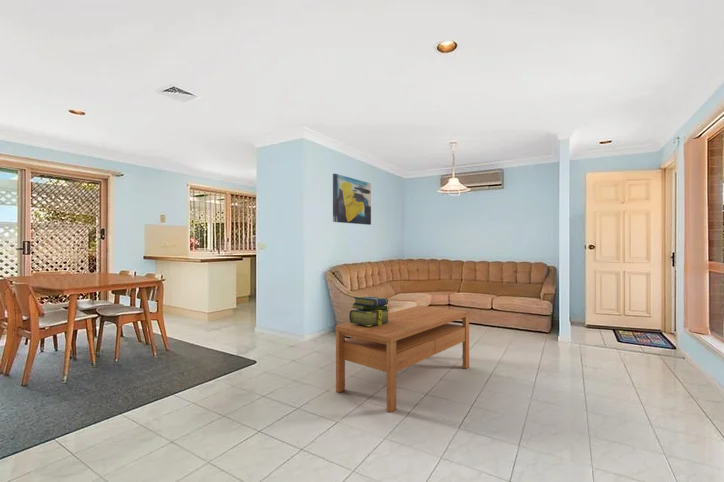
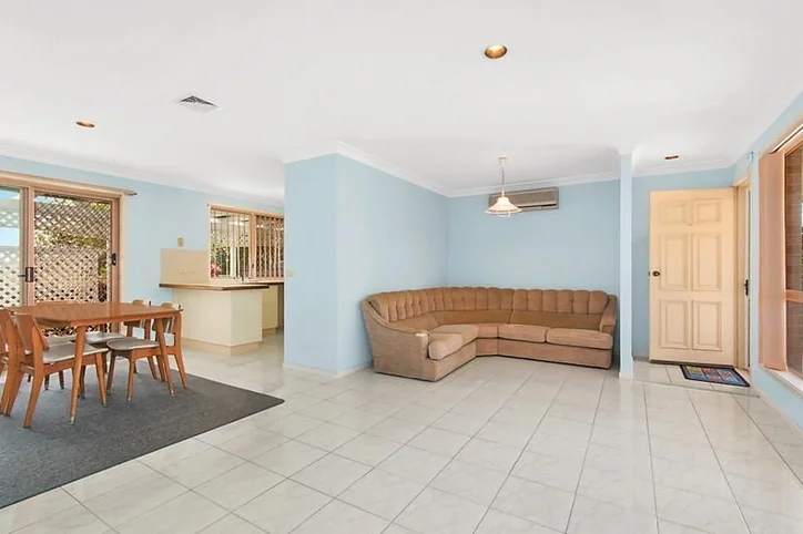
- wall art (353, 201)
- coffee table (408, 348)
- stack of books (369, 309)
